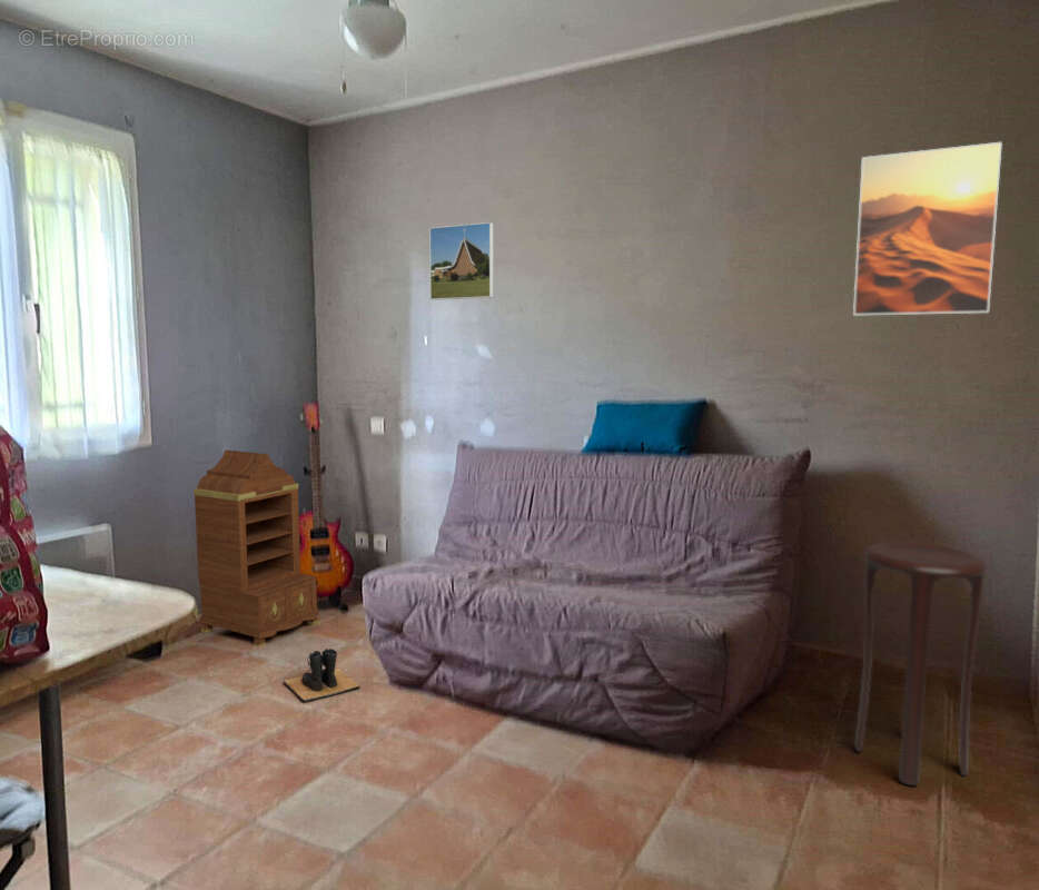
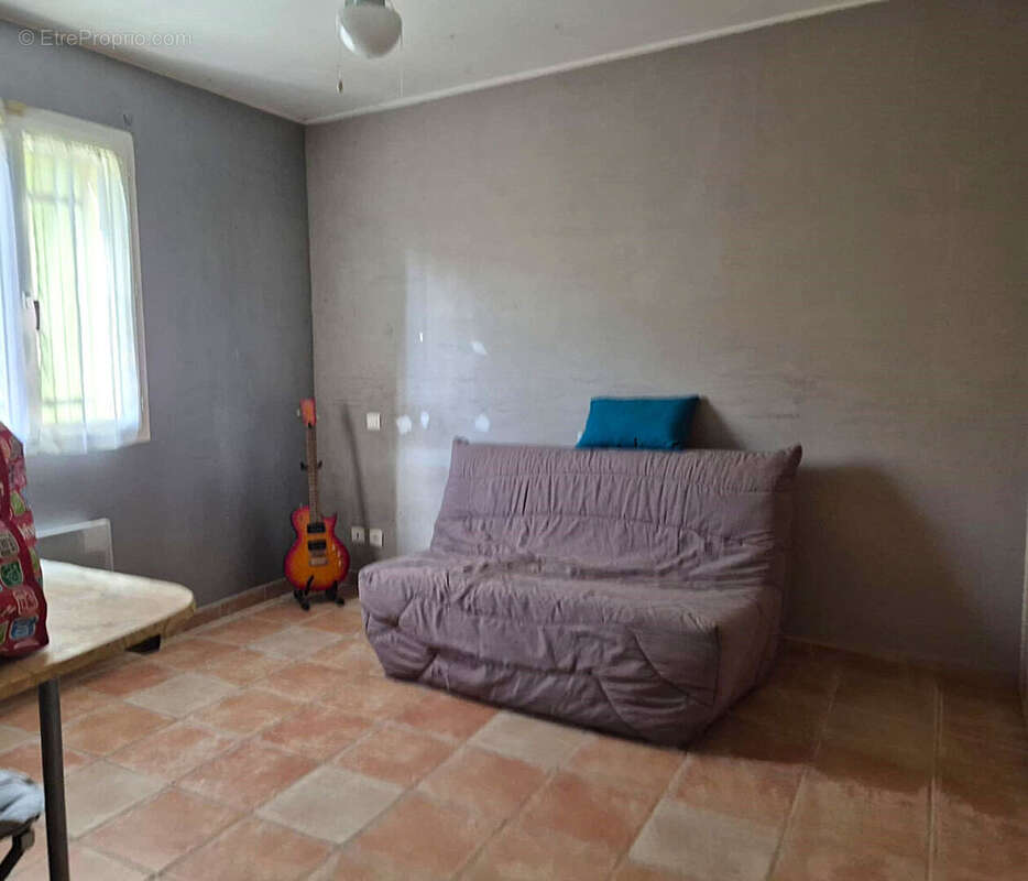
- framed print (461, 261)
- boots (321, 668)
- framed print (923, 233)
- cabinet (258, 541)
- stool (916, 659)
